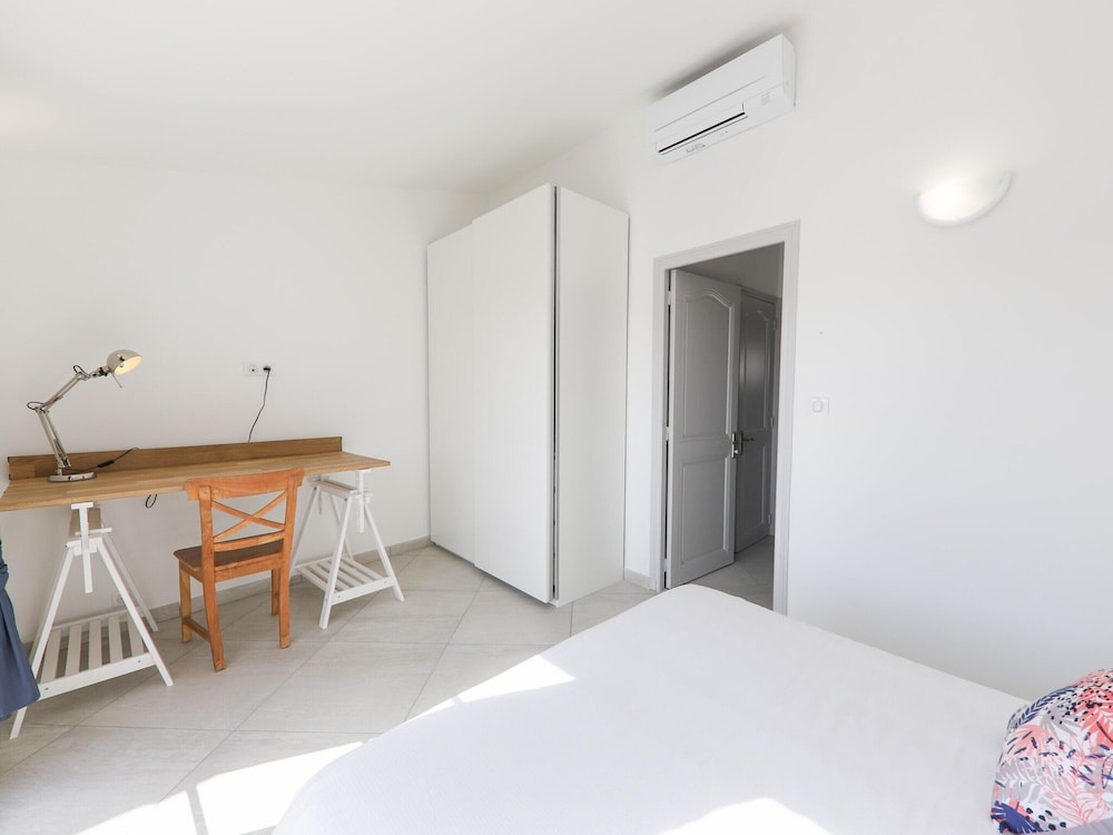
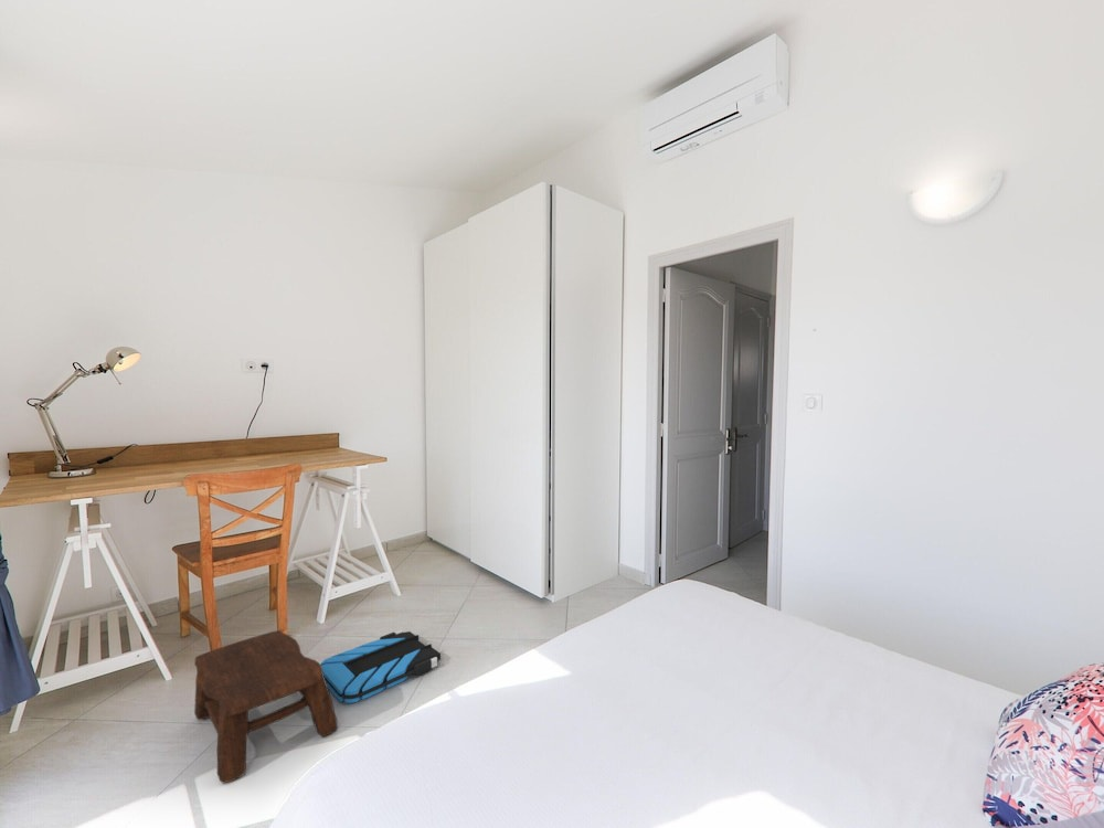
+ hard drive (380, 662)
+ stool (264, 692)
